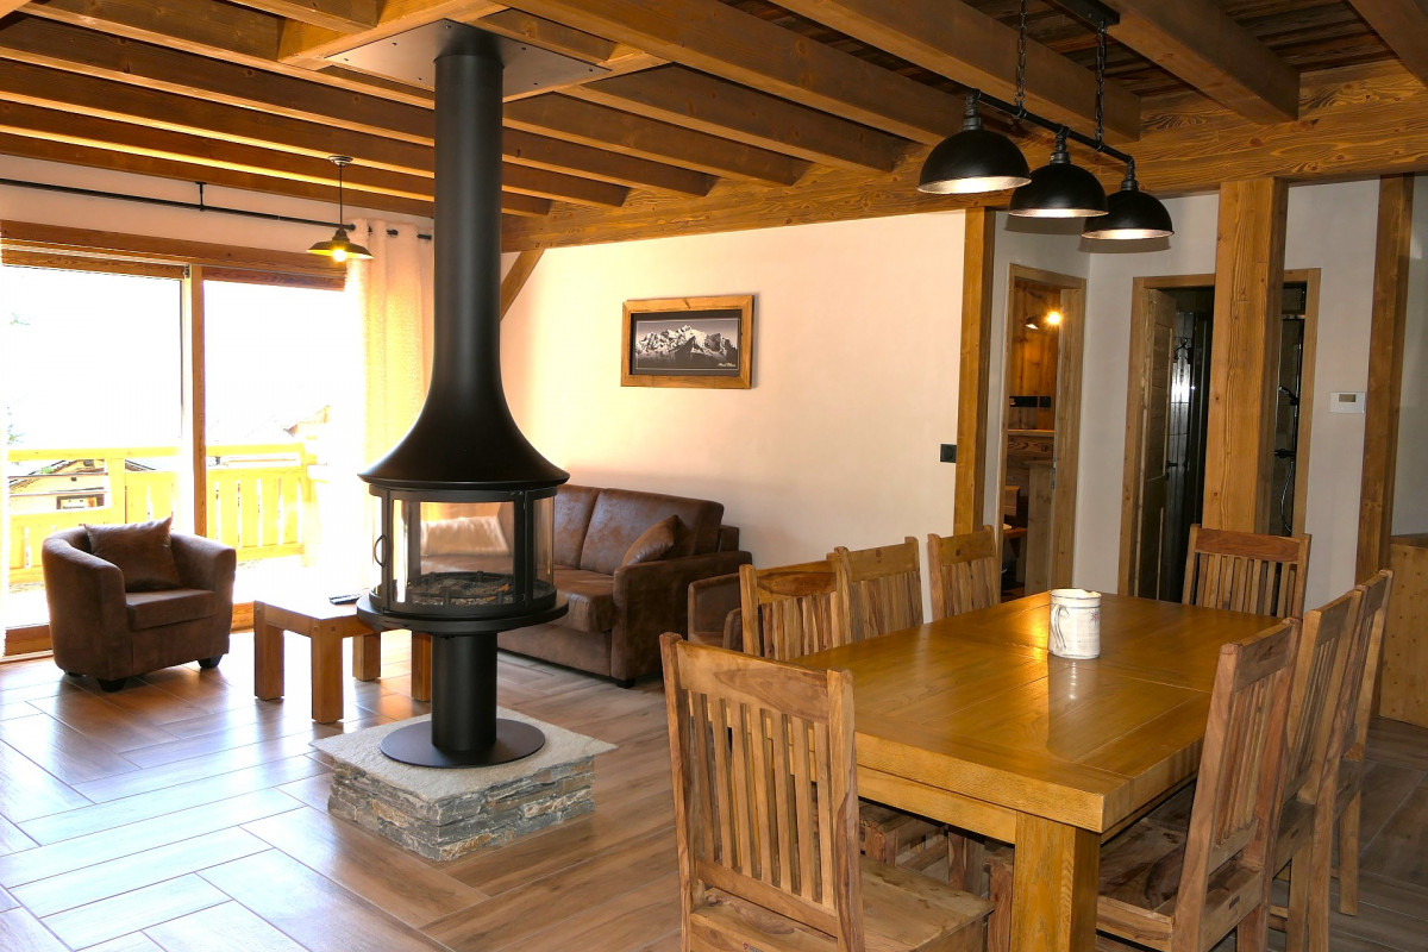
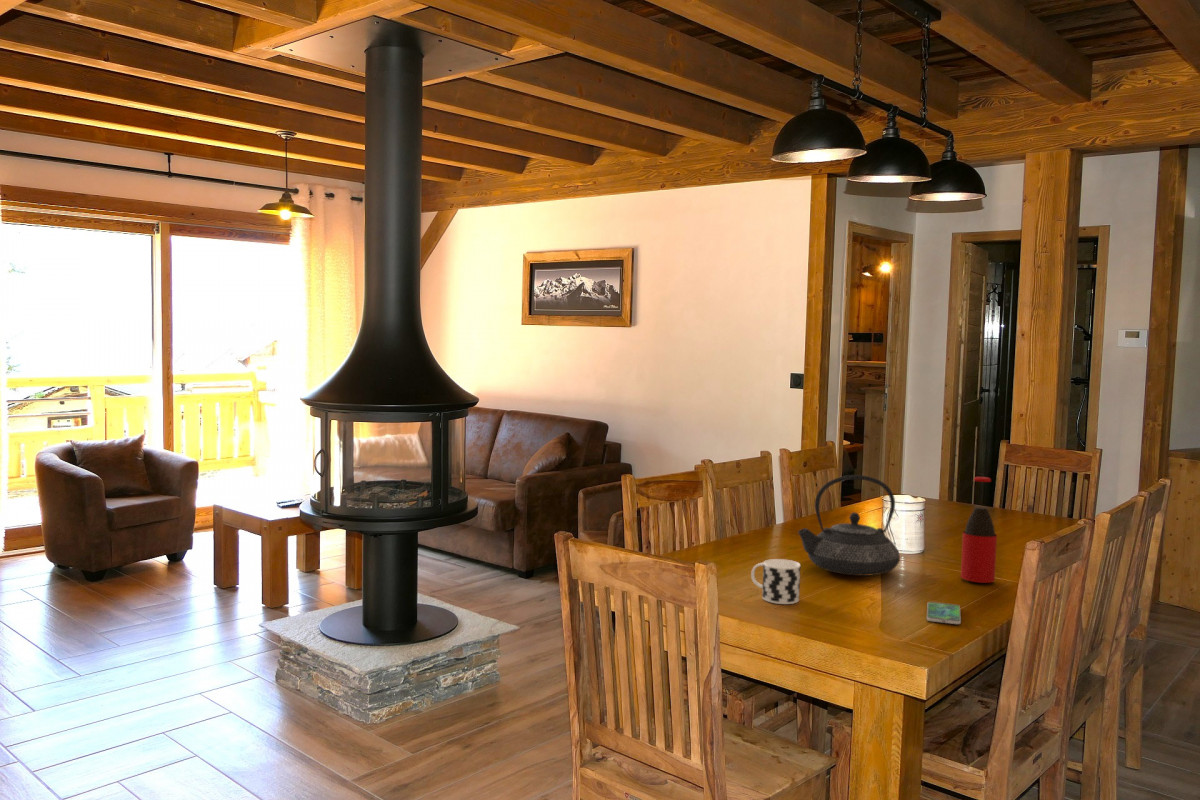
+ teapot (848, 523)
+ bottle (980, 529)
+ smartphone (943, 612)
+ cup (775, 580)
